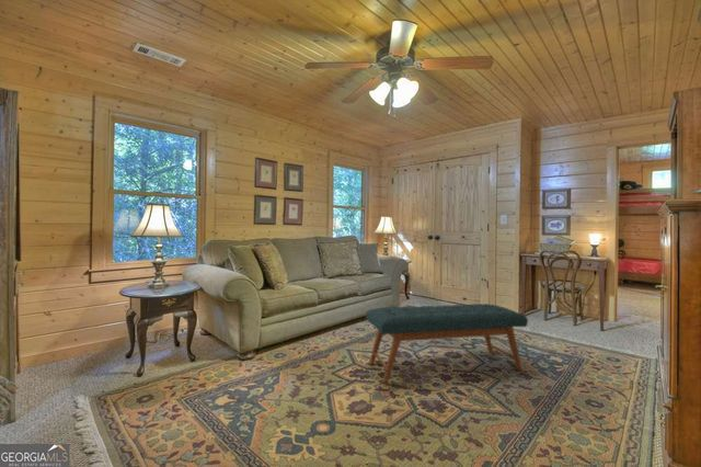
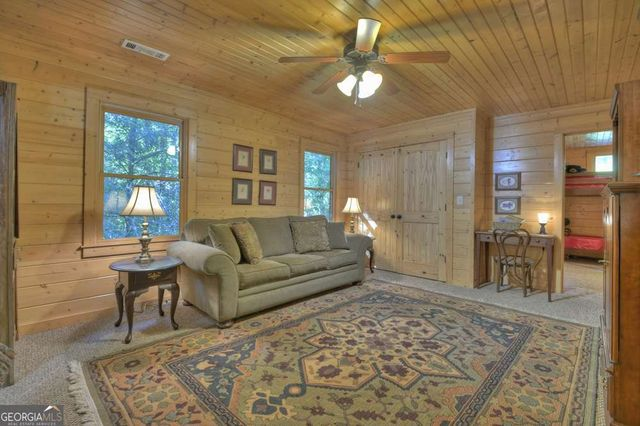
- bench (444, 338)
